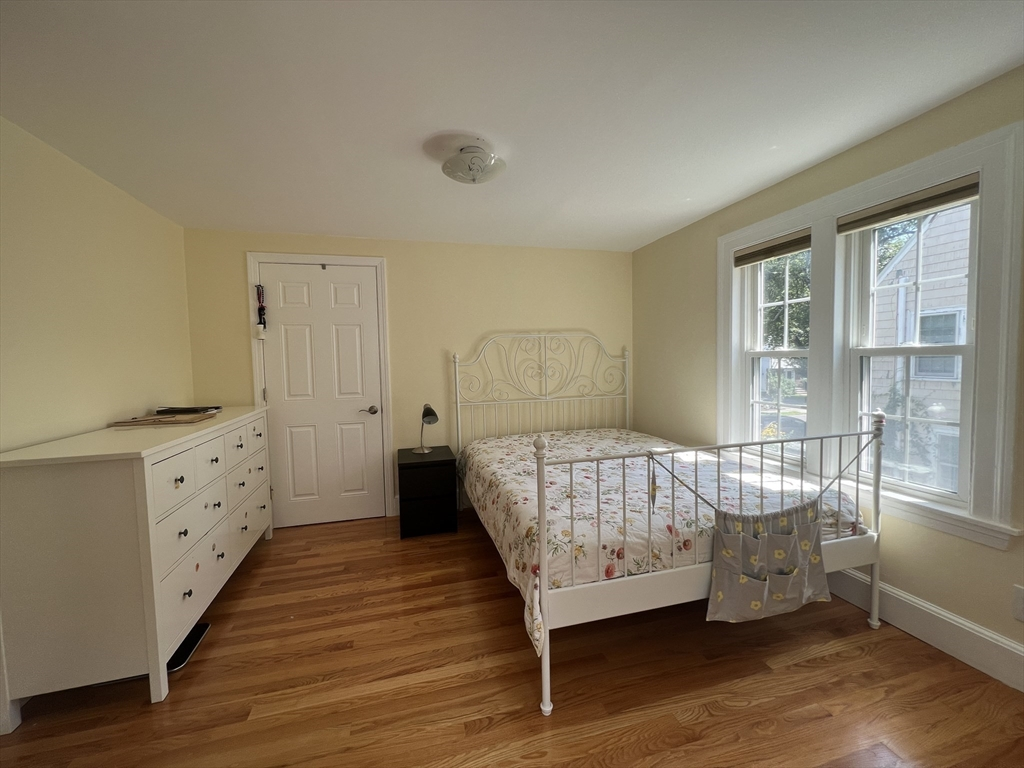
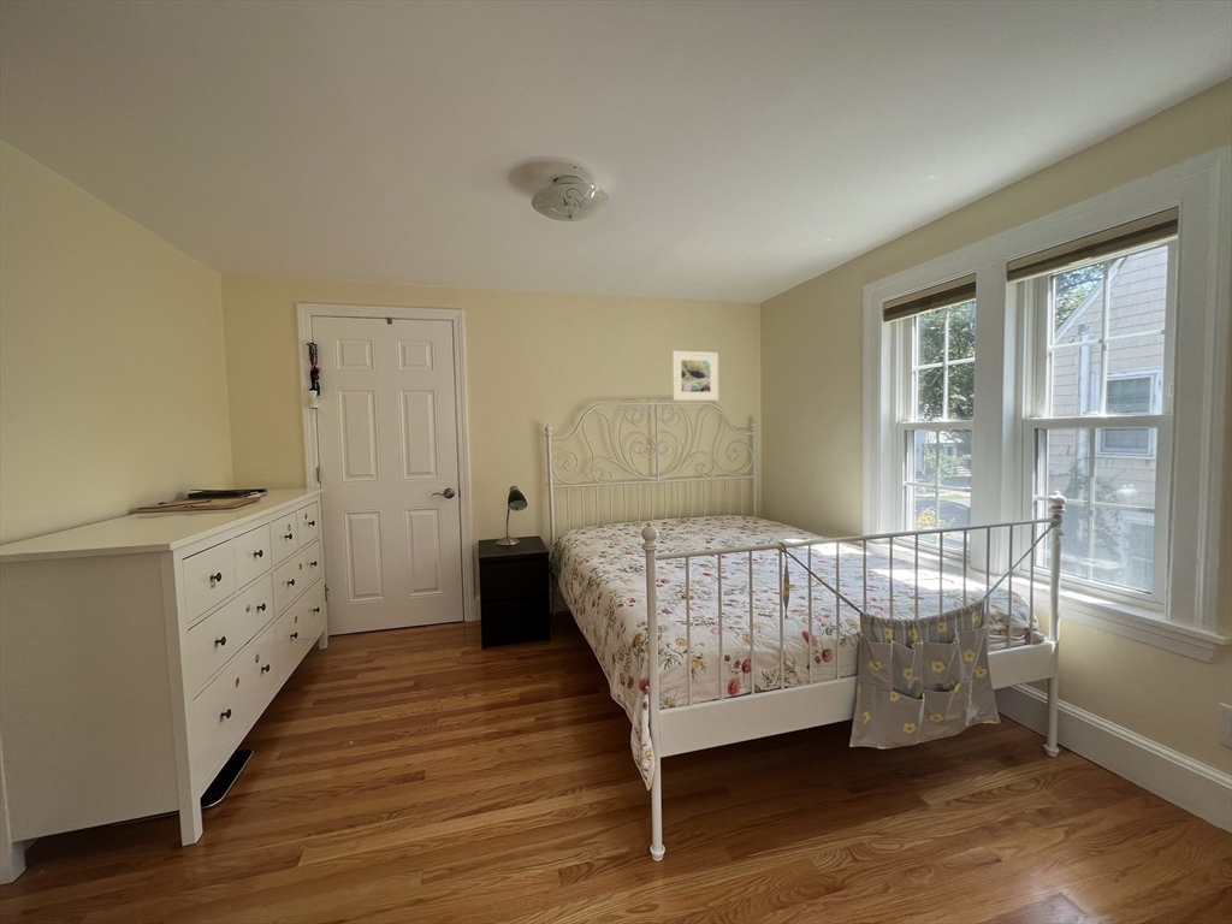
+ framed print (695, 375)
